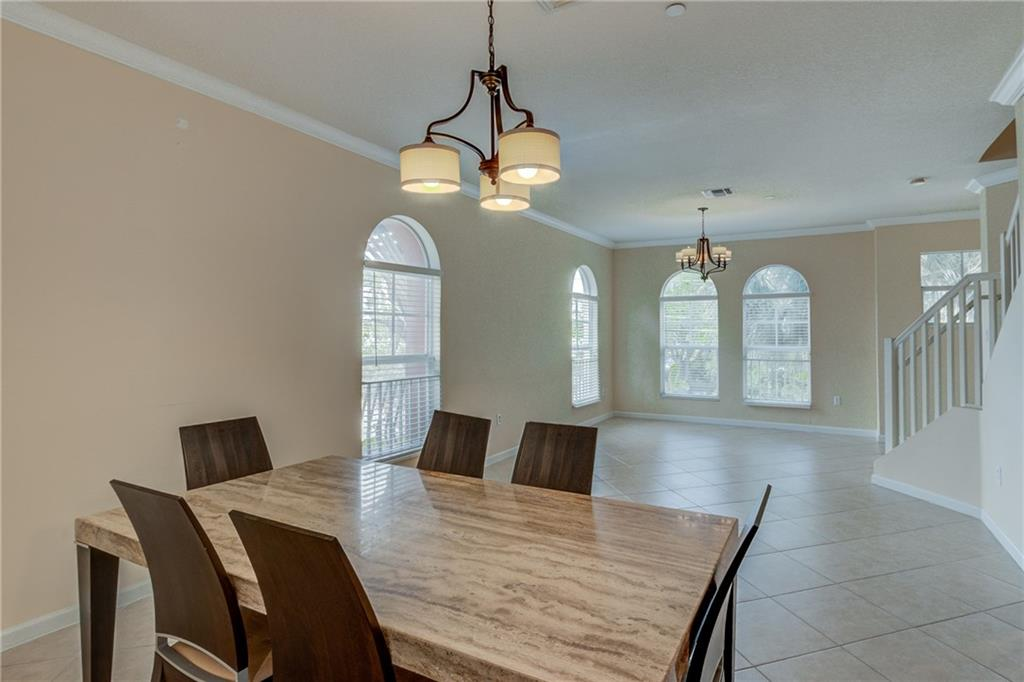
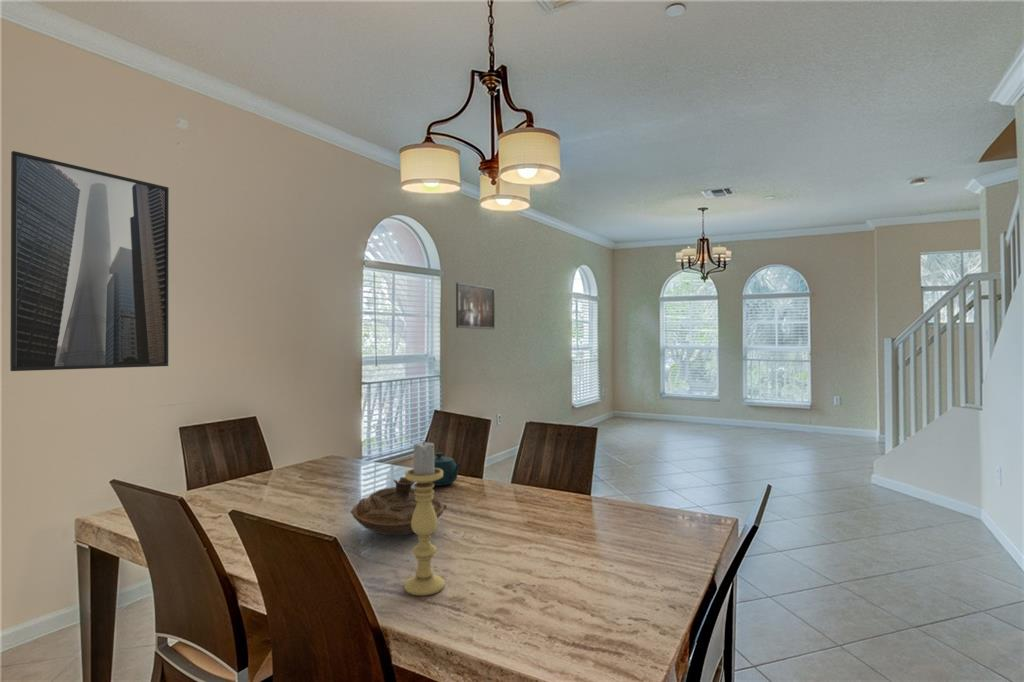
+ candle holder (424, 513)
+ decorative bowl (398, 504)
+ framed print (476, 307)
+ teapot (440, 468)
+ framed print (97, 269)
